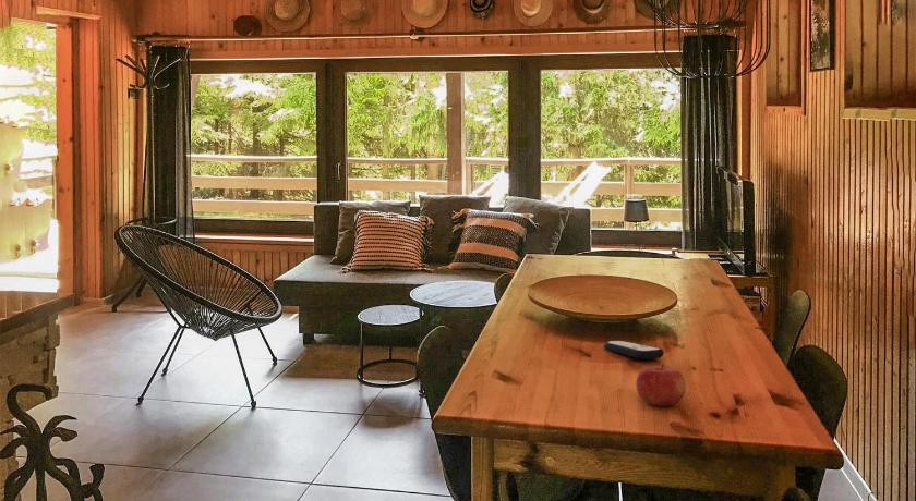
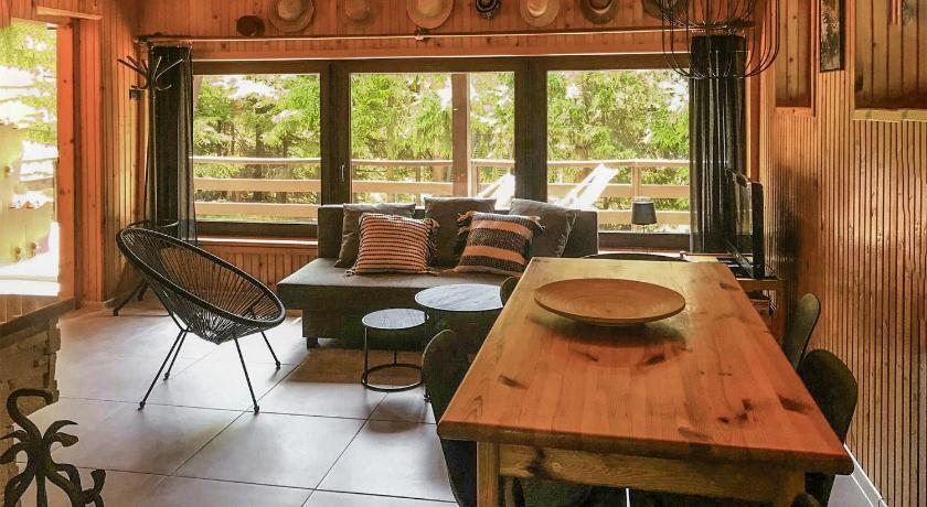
- fruit (660, 383)
- remote control (631, 349)
